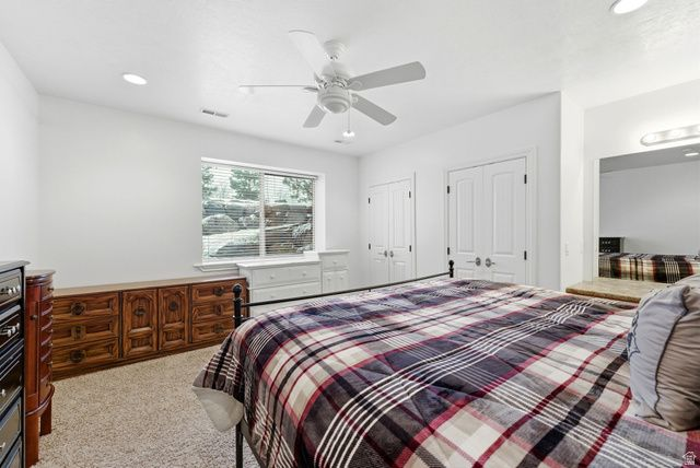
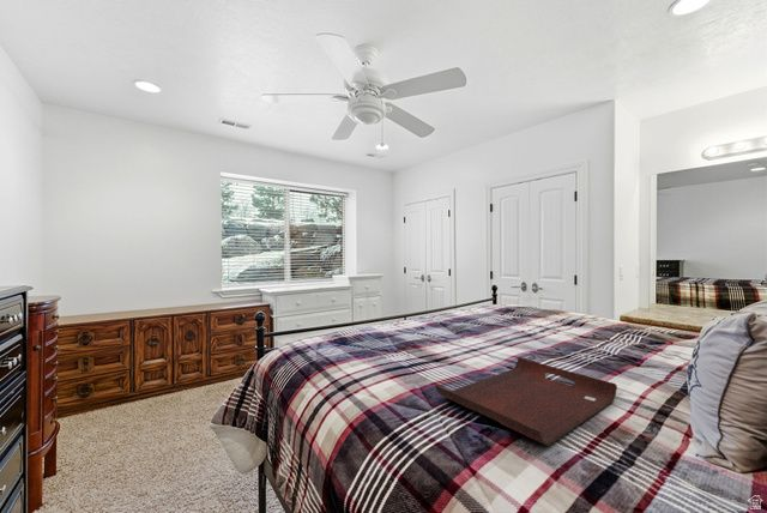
+ serving tray (526, 391)
